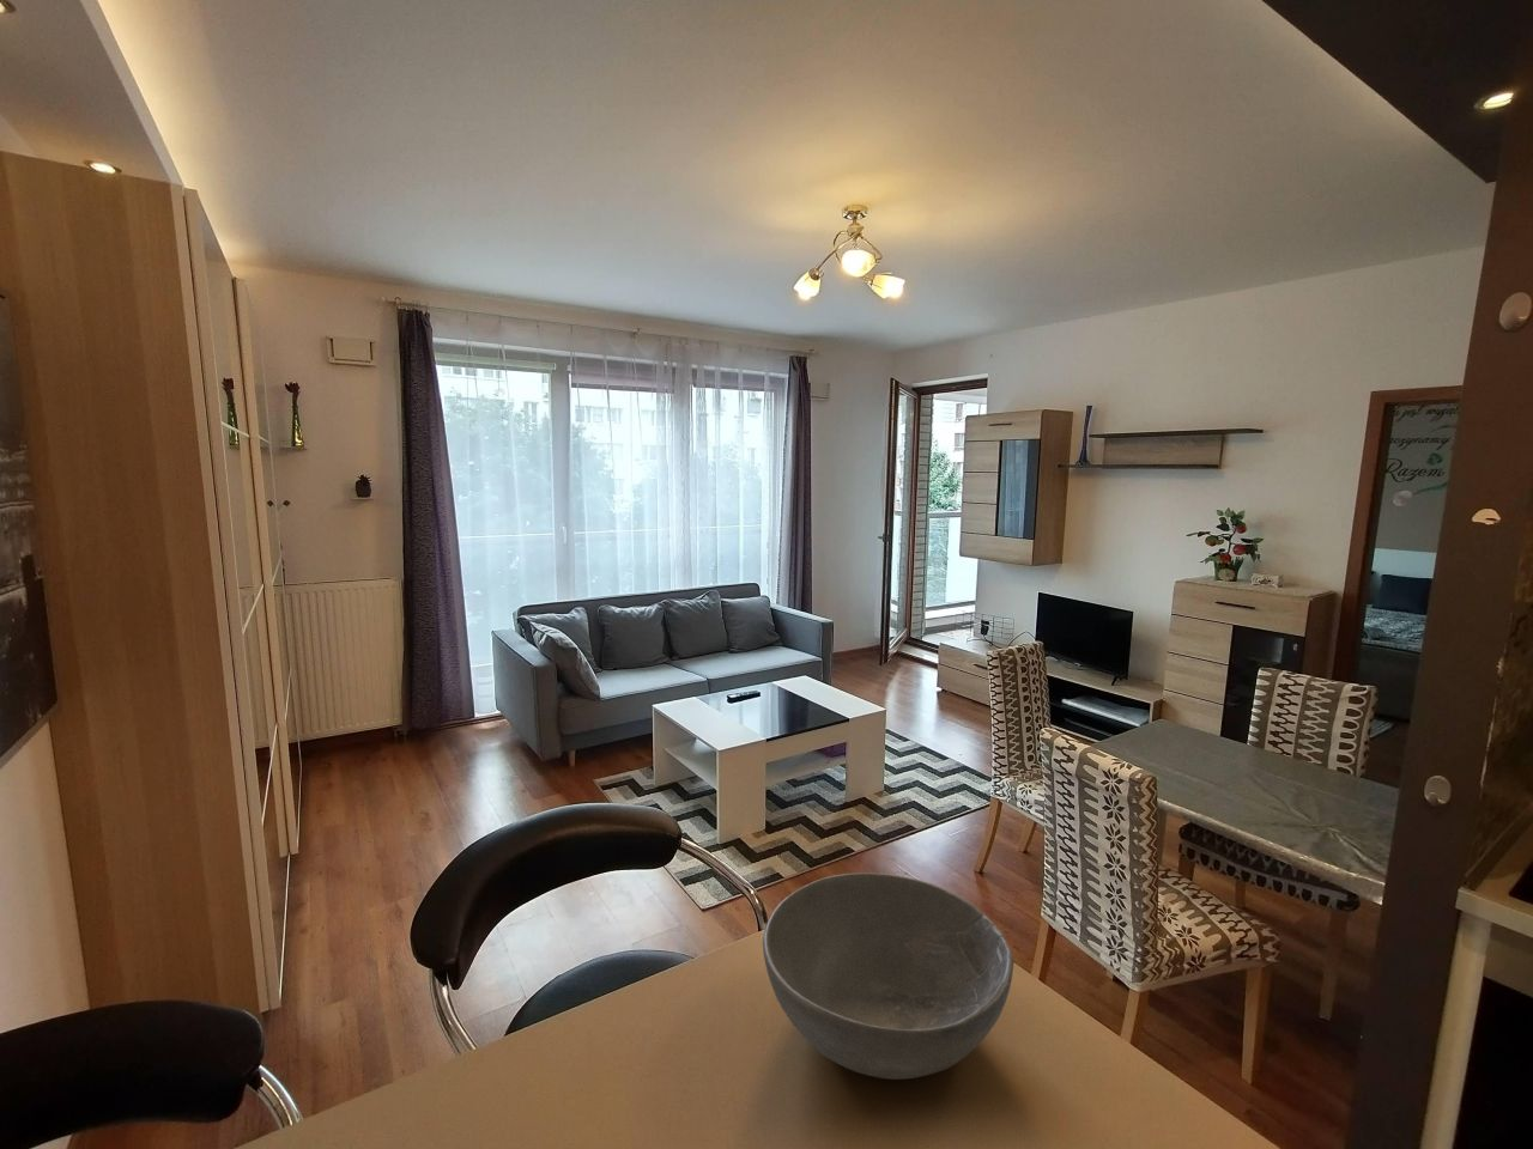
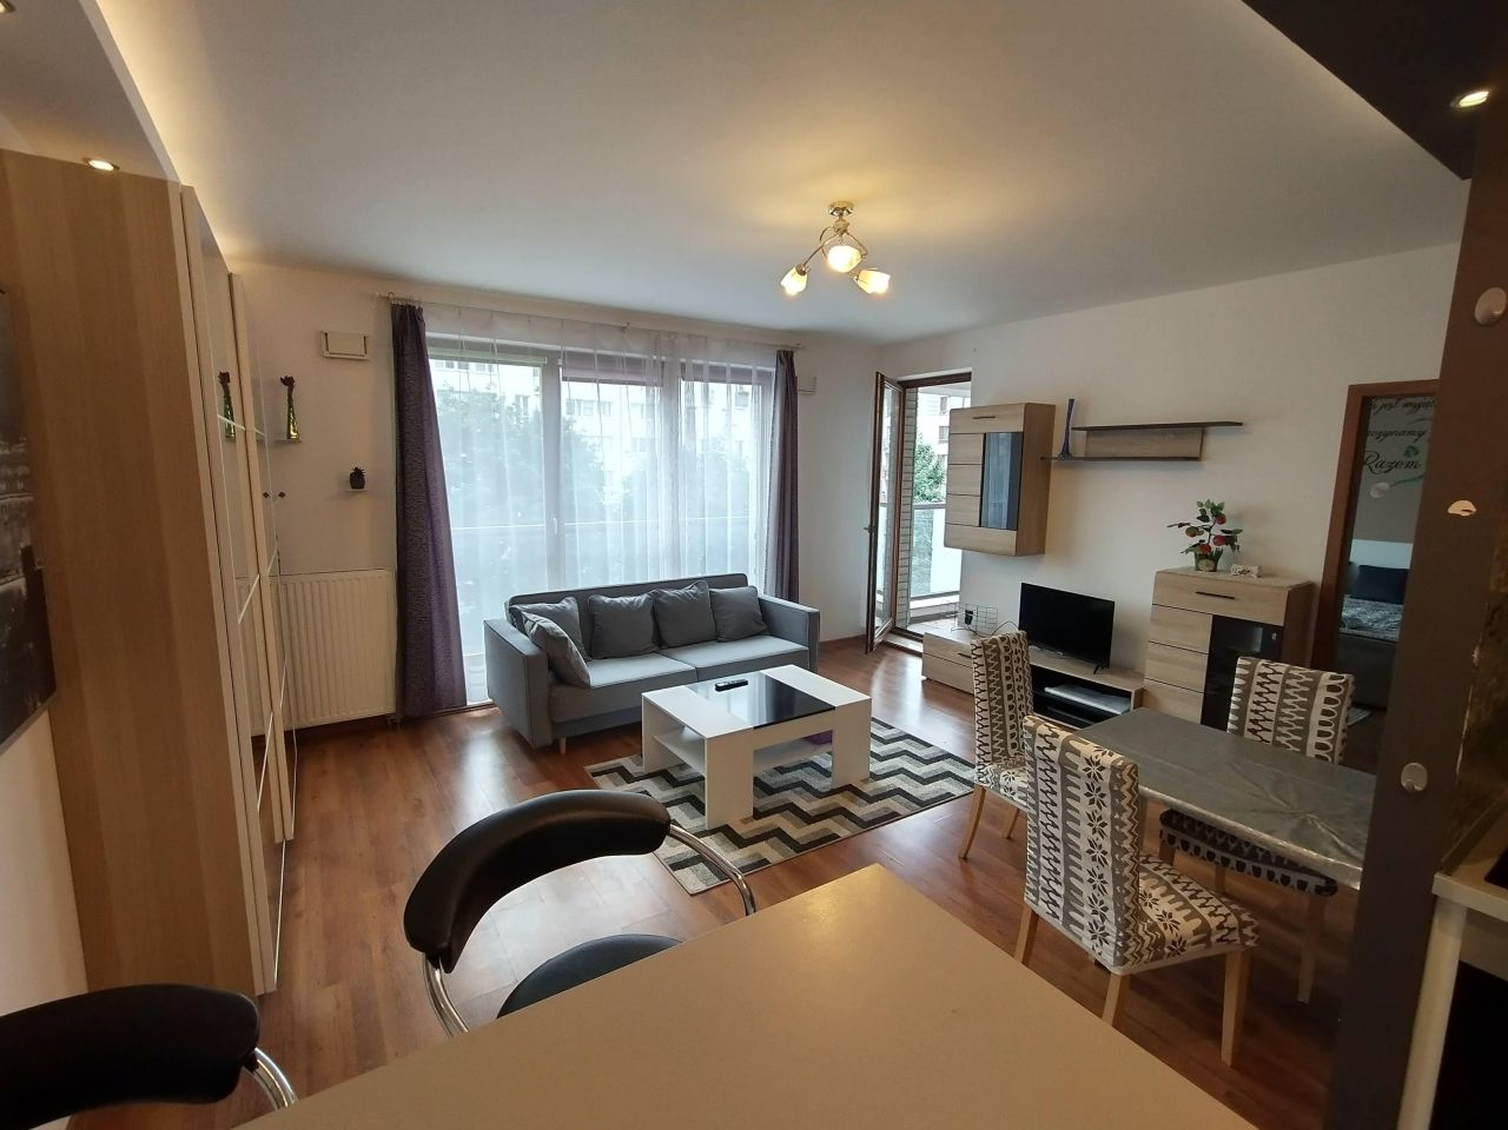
- bowl (882, 979)
